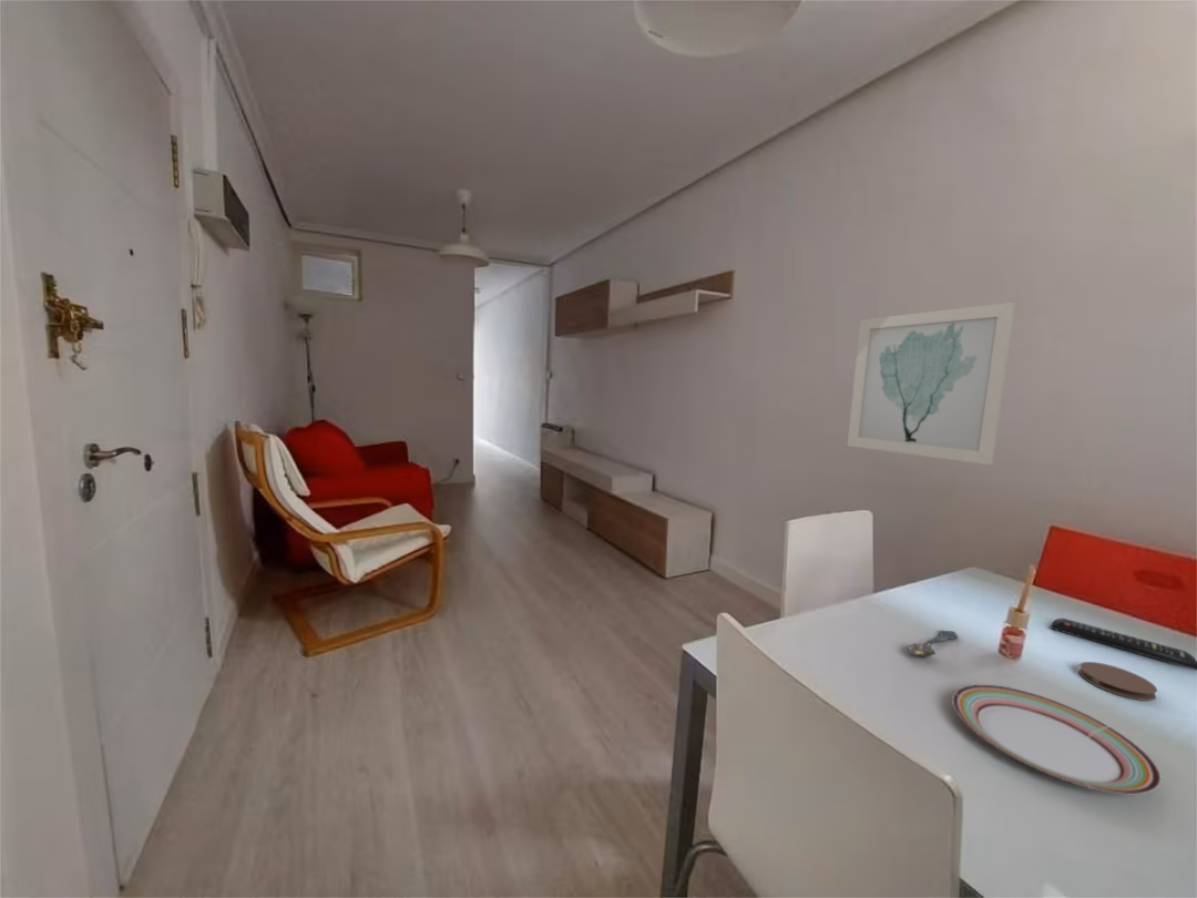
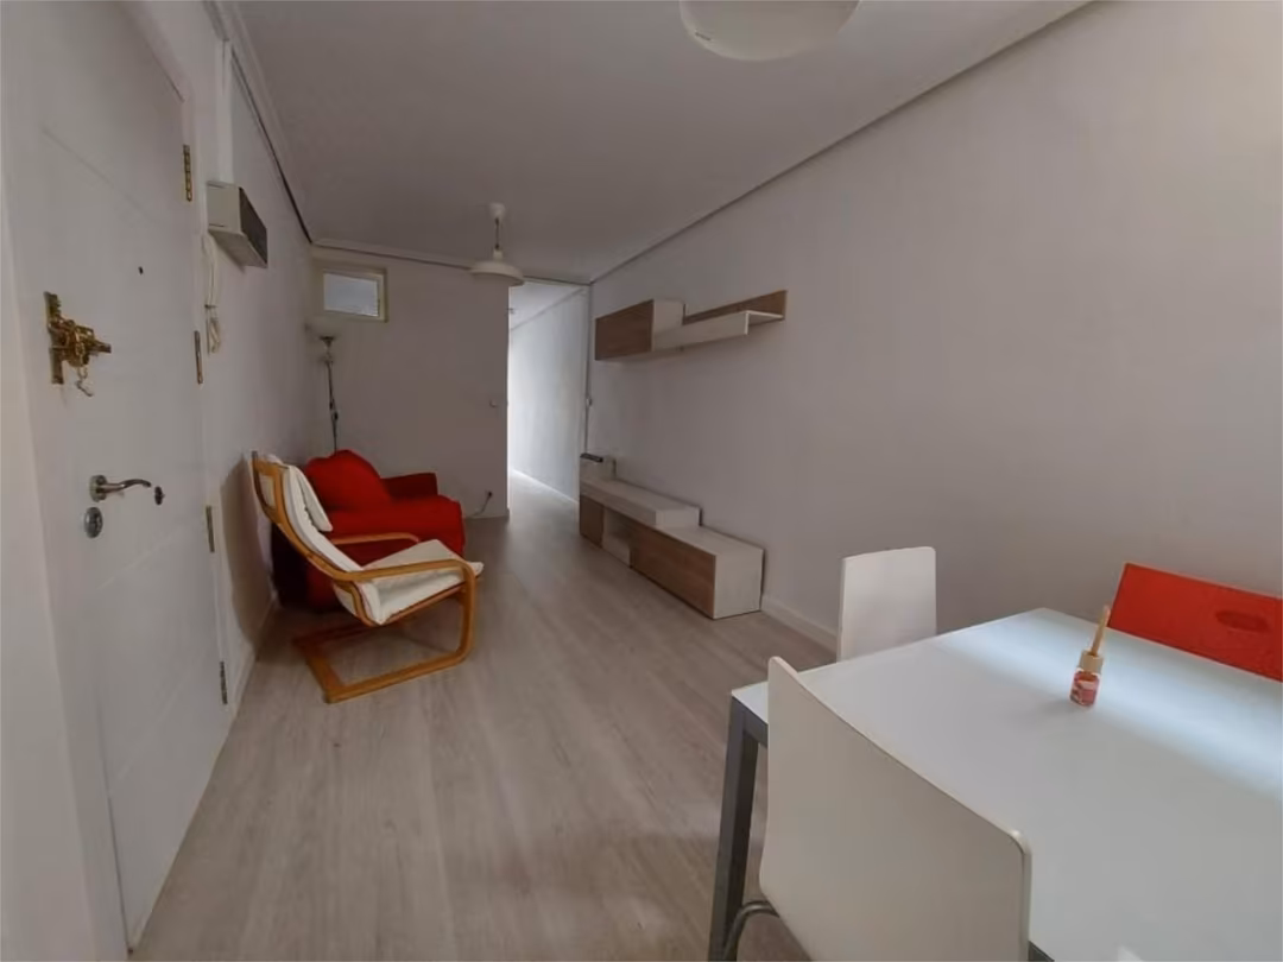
- plate (1044, 736)
- coaster (1116, 680)
- spoon (934, 642)
- wall art (919, 384)
- remote control (1119, 641)
